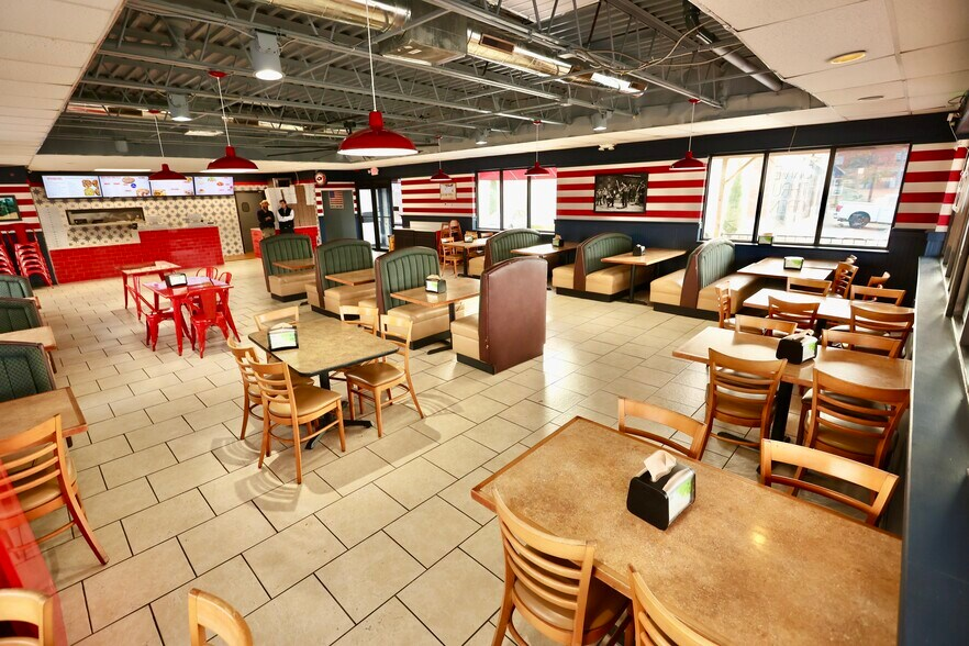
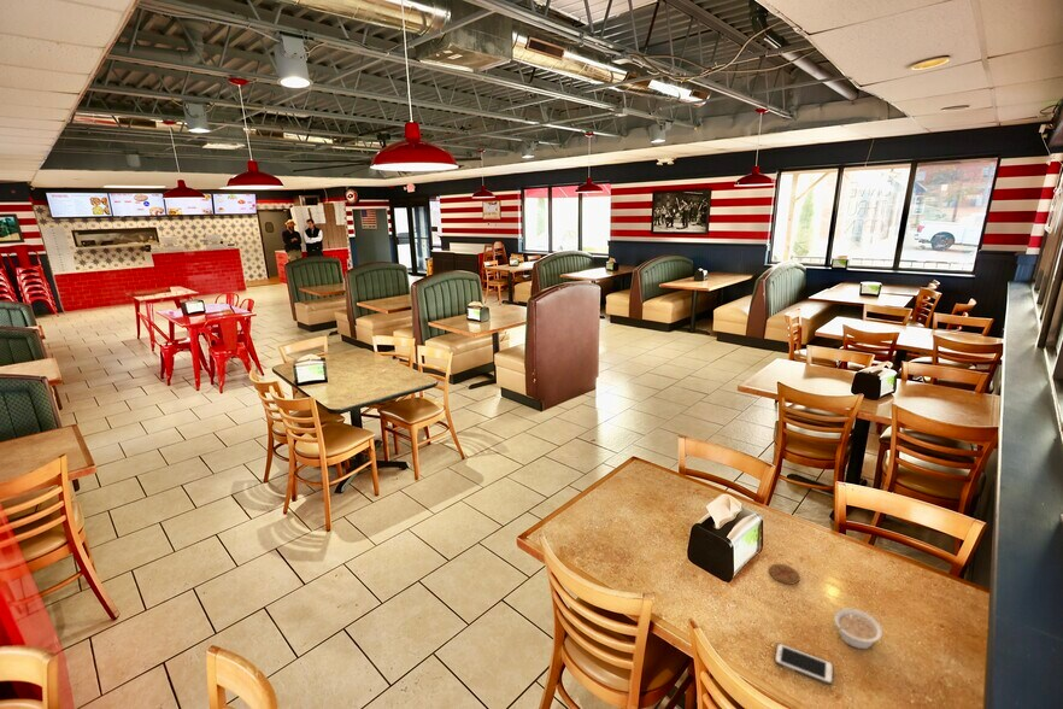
+ cell phone (803, 663)
+ coaster (783, 573)
+ legume (856, 629)
